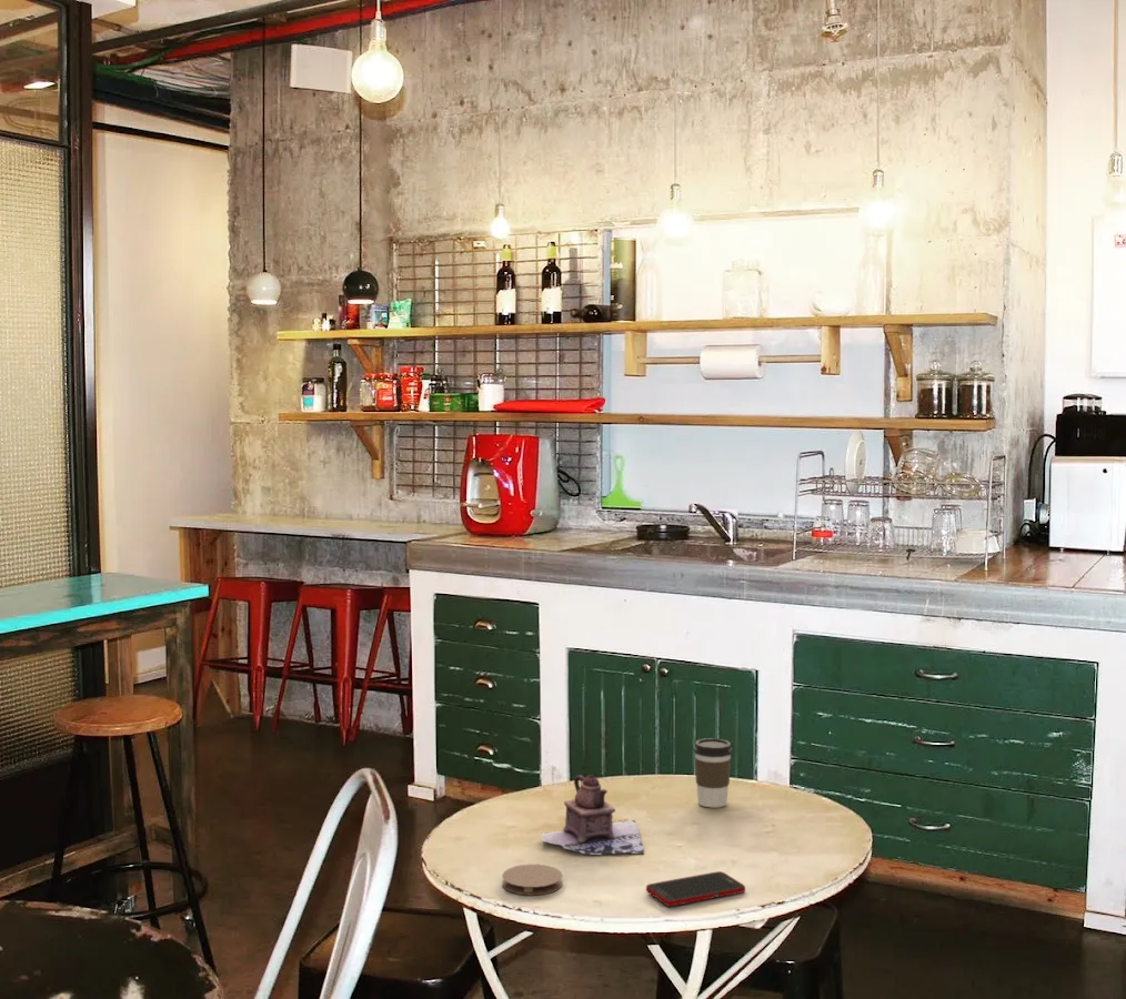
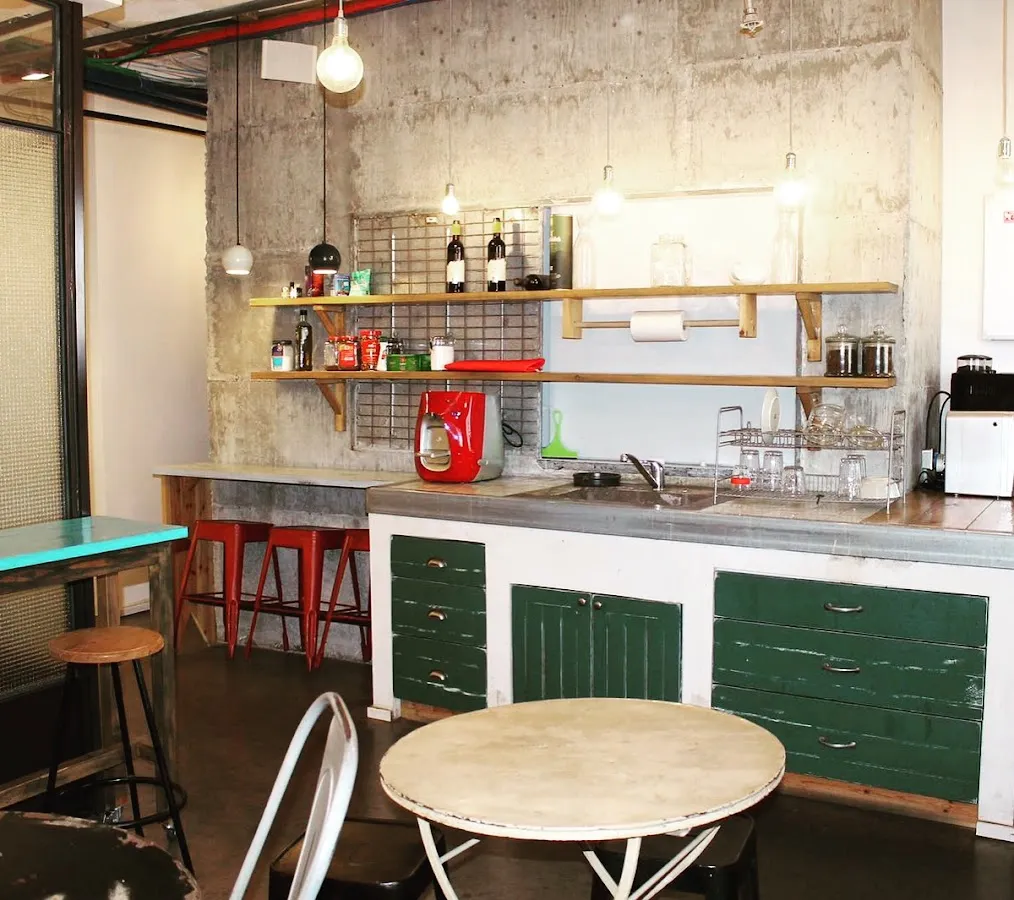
- cell phone (695, 888)
- coaster (532, 879)
- teapot (591, 807)
- coffee cup (712, 773)
